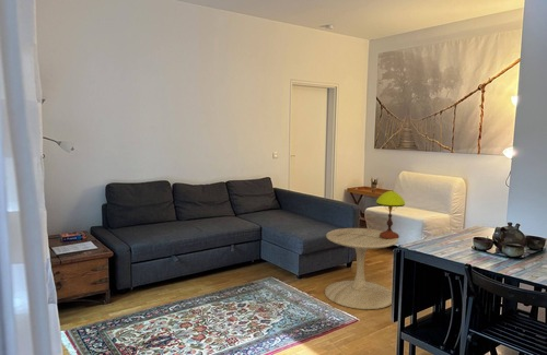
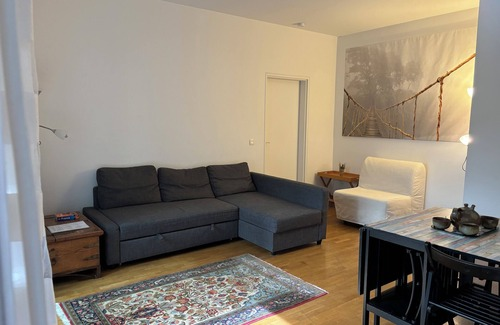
- table lamp (379, 204)
- side table (360, 265)
